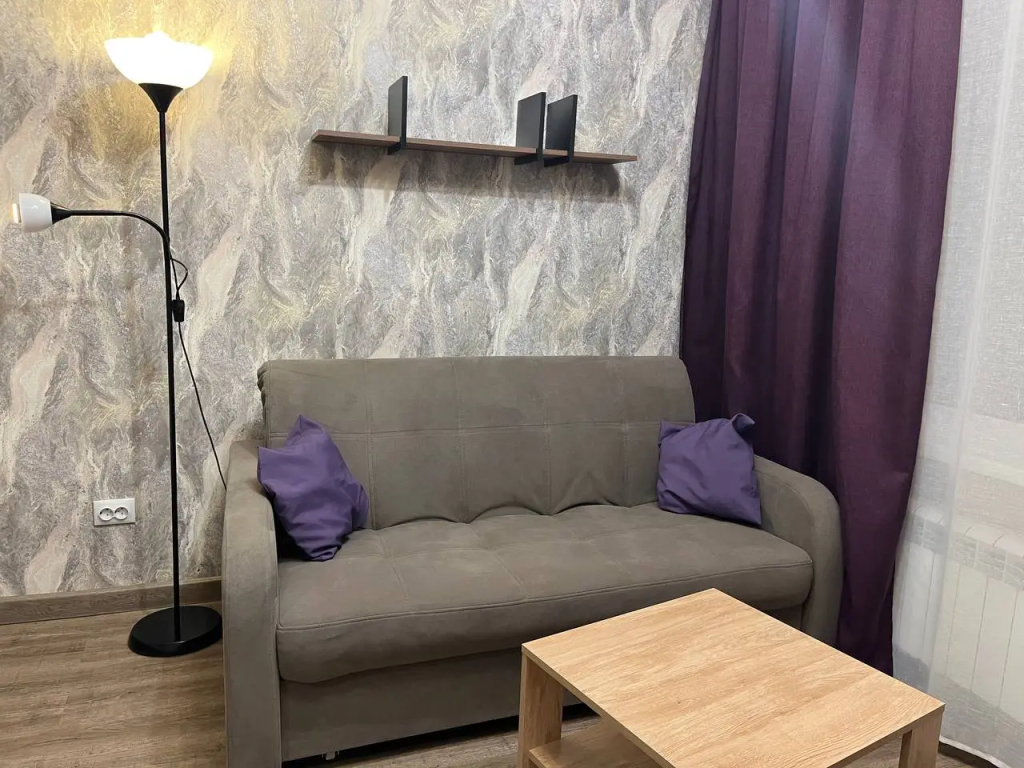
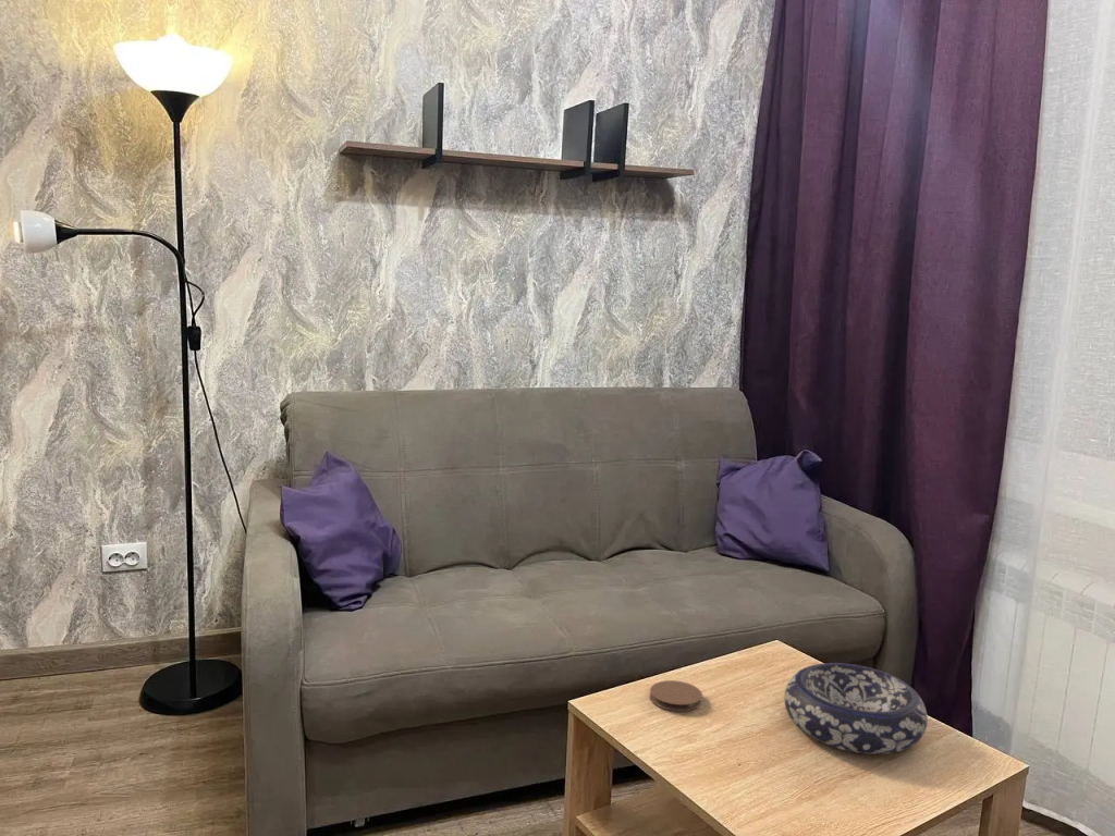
+ coaster (675, 694)
+ decorative bowl (854, 706)
